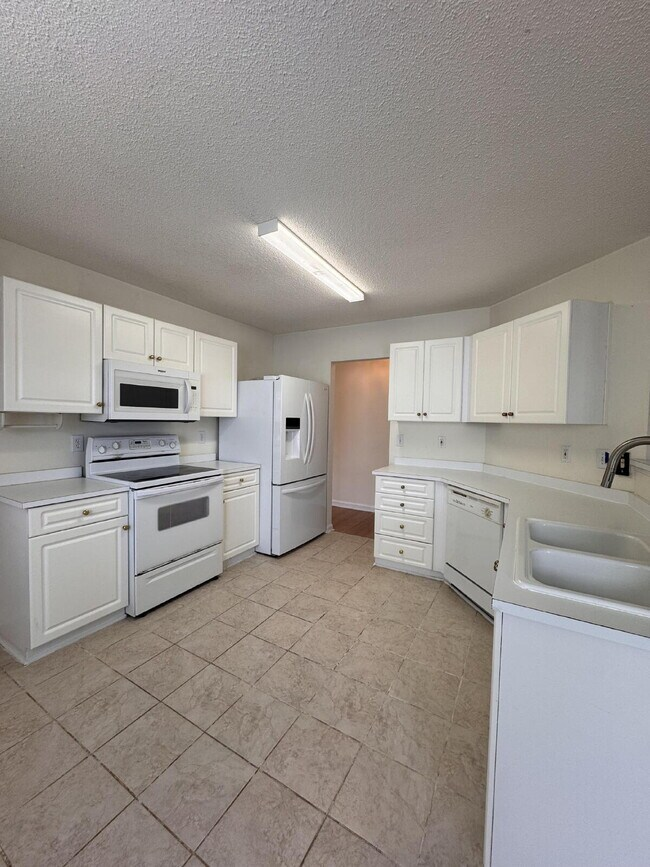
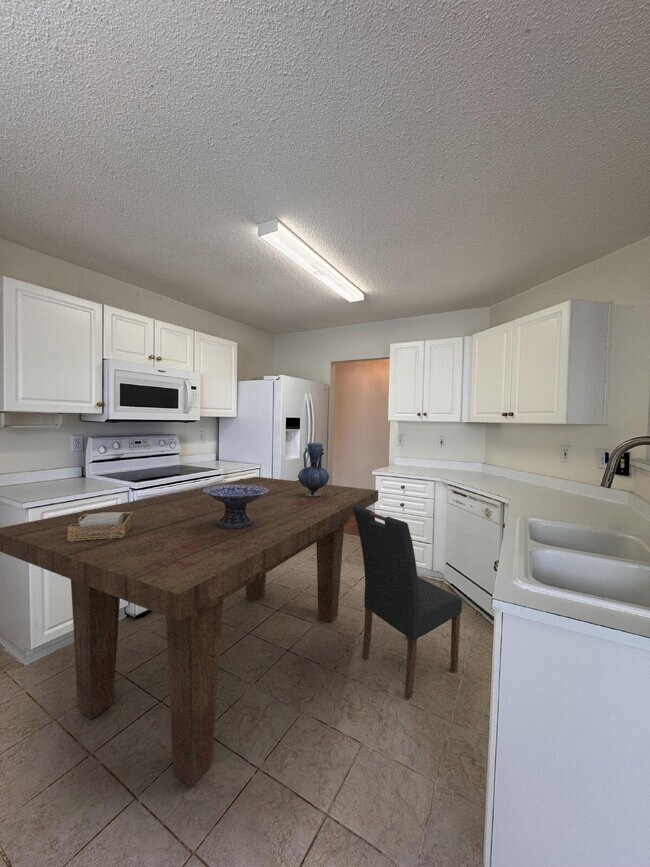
+ napkin holder (103, 523)
+ vase (313, 469)
+ decorative bowl (235, 506)
+ dining chair (406, 588)
+ dining table (235, 580)
